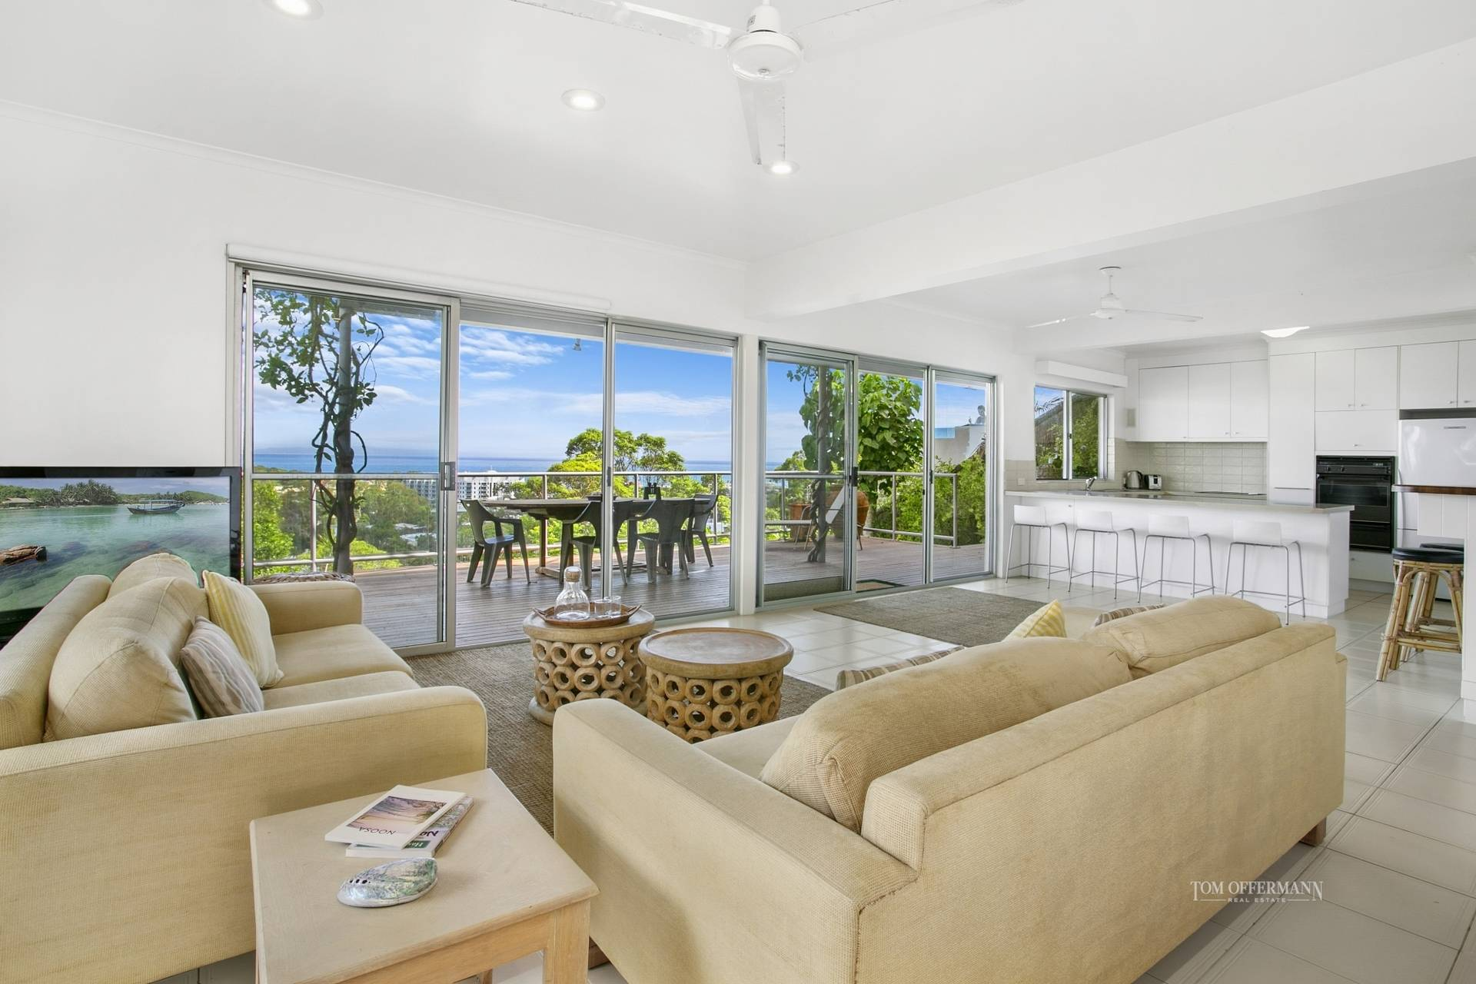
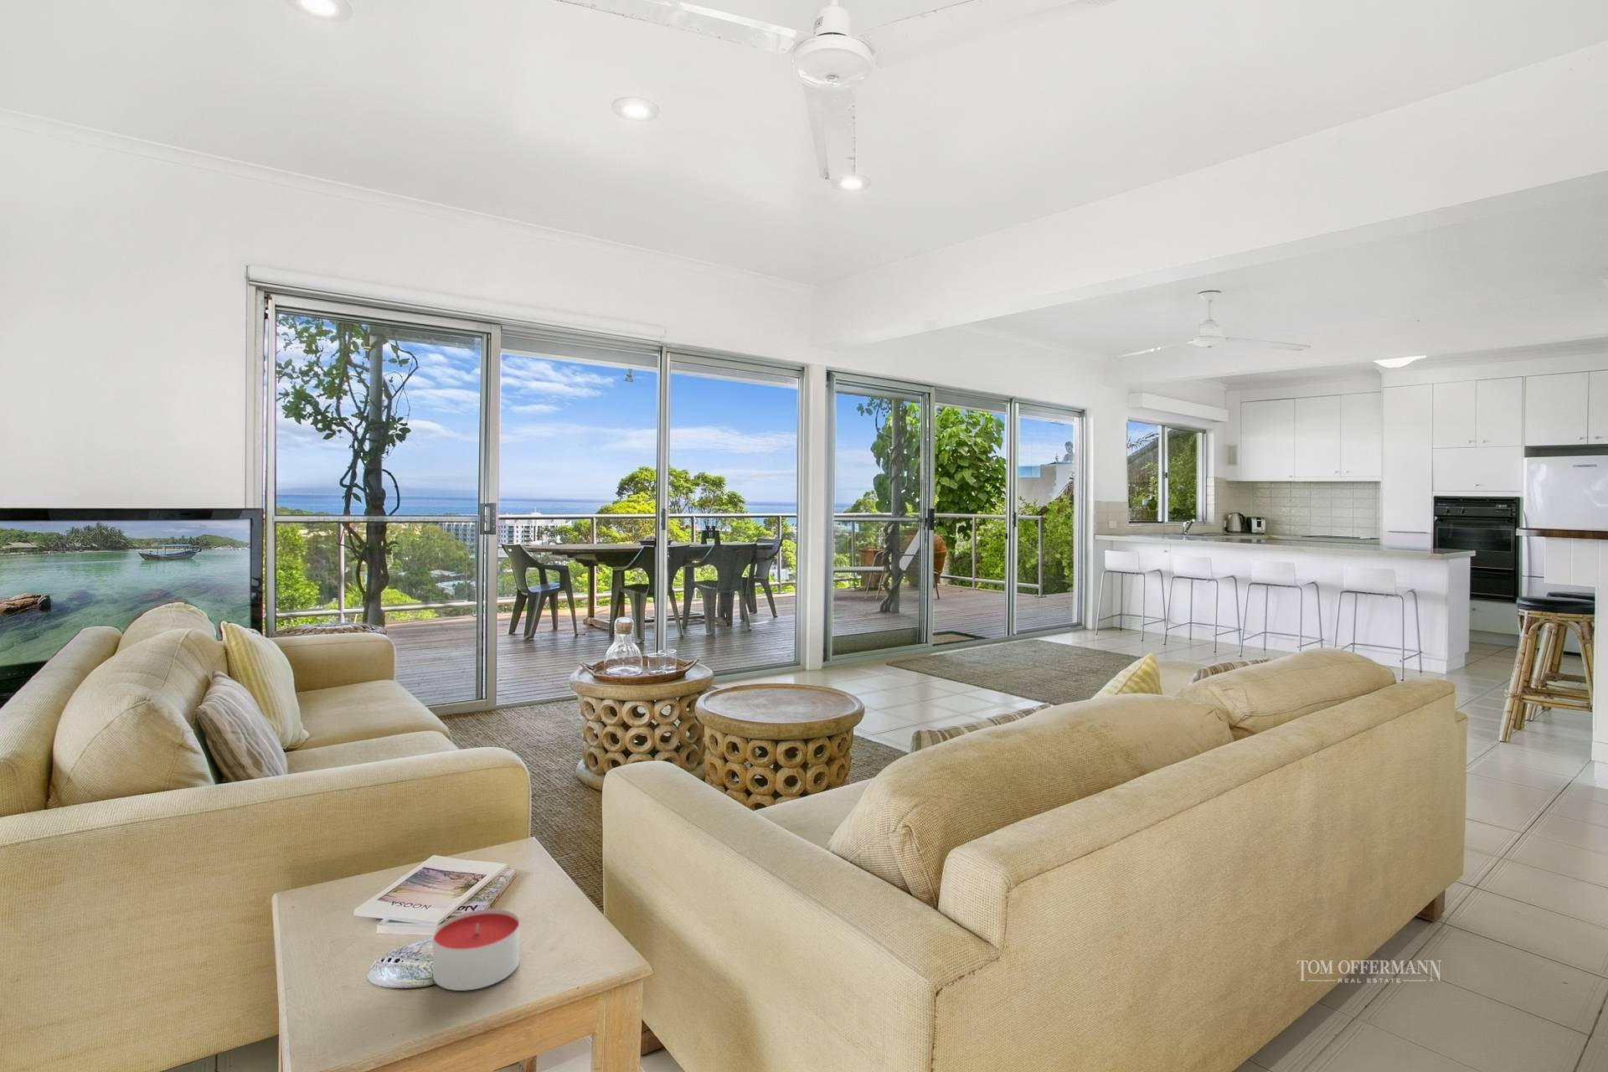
+ candle (476, 946)
